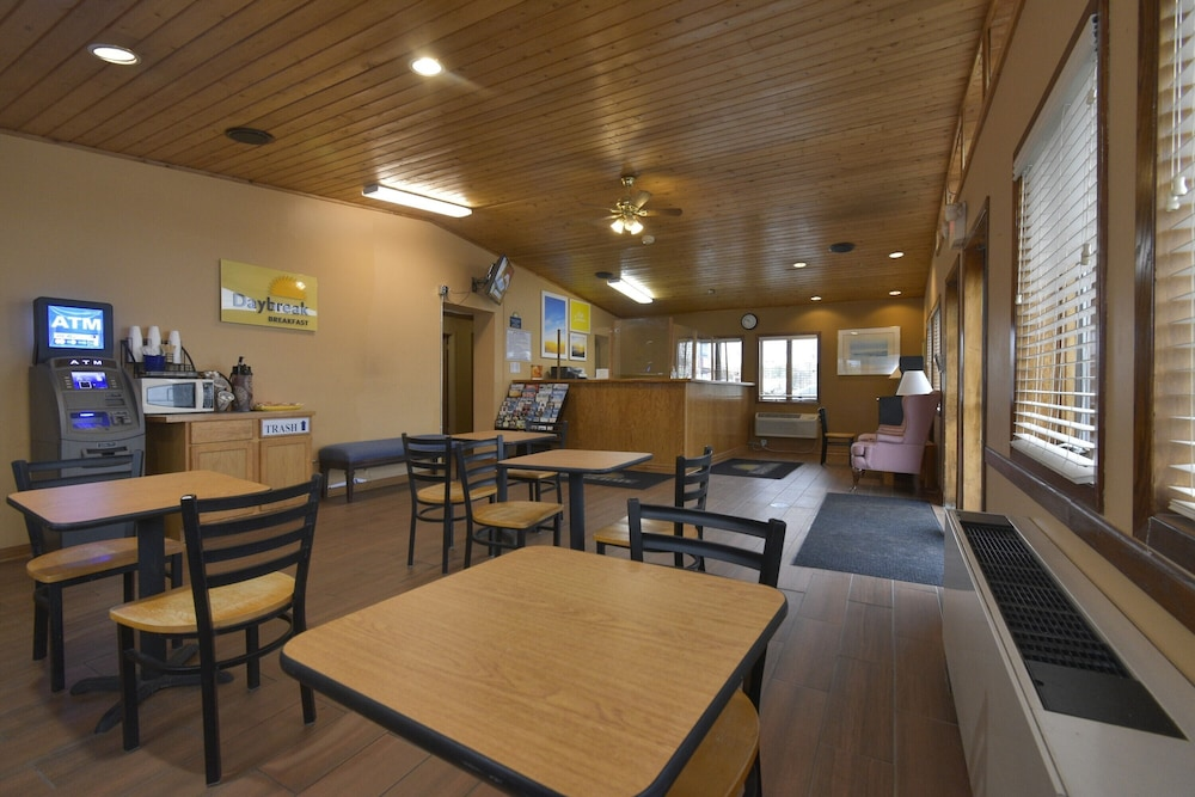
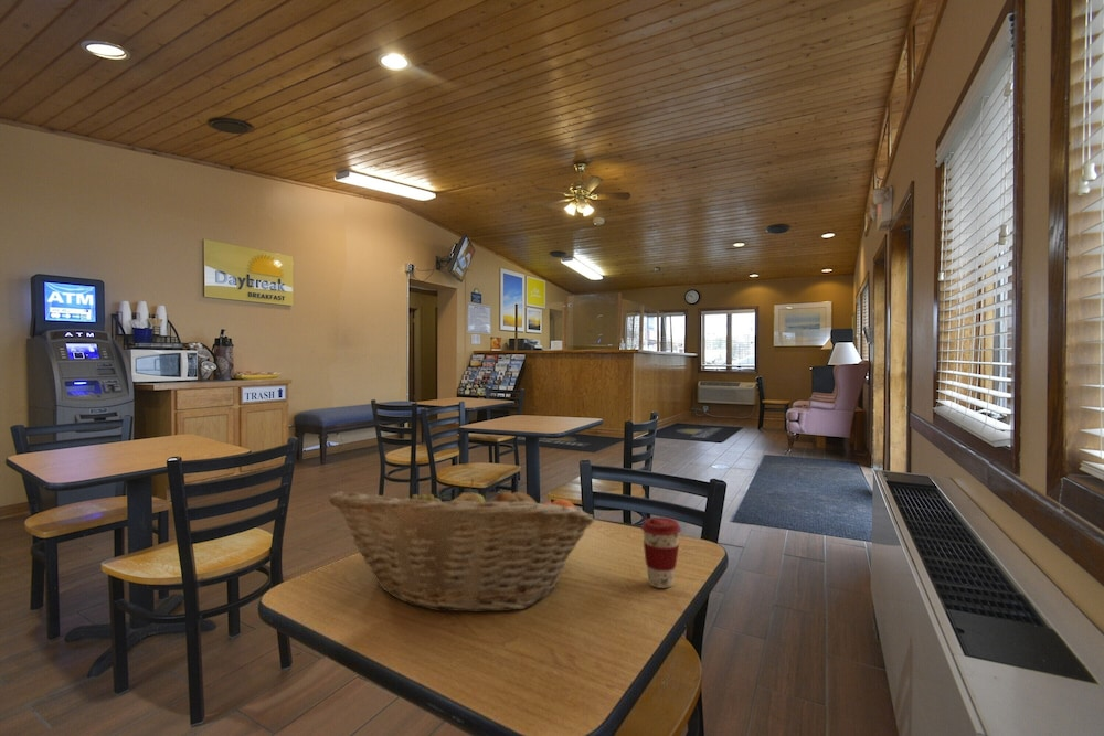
+ coffee cup (660, 552)
+ fruit basket (463, 527)
